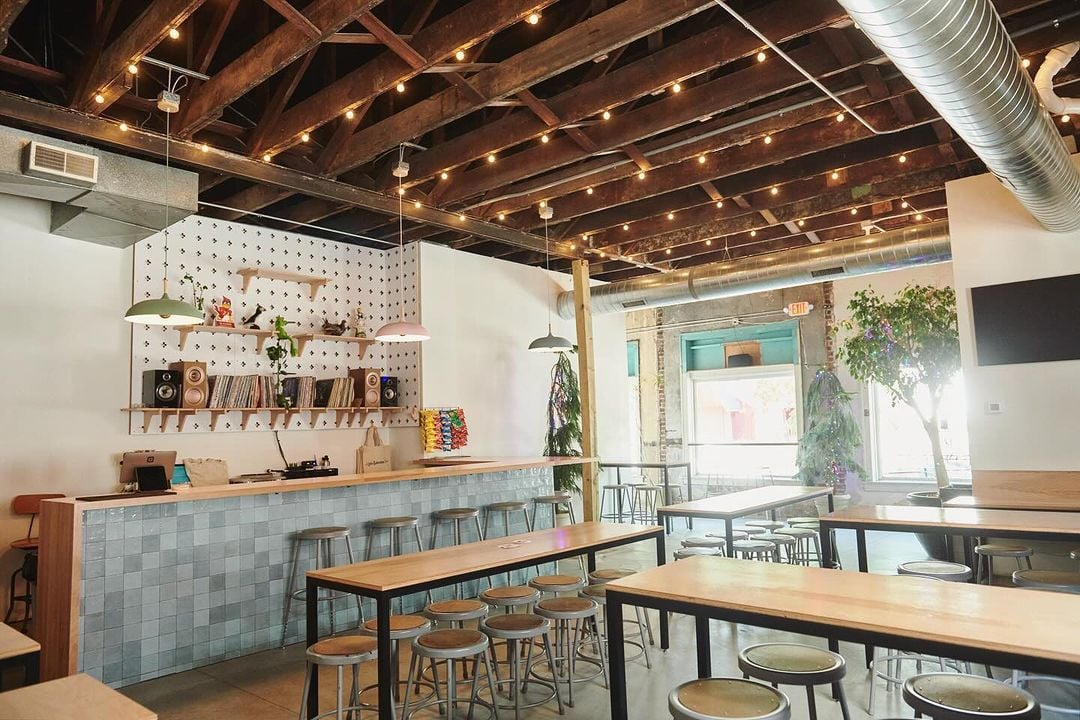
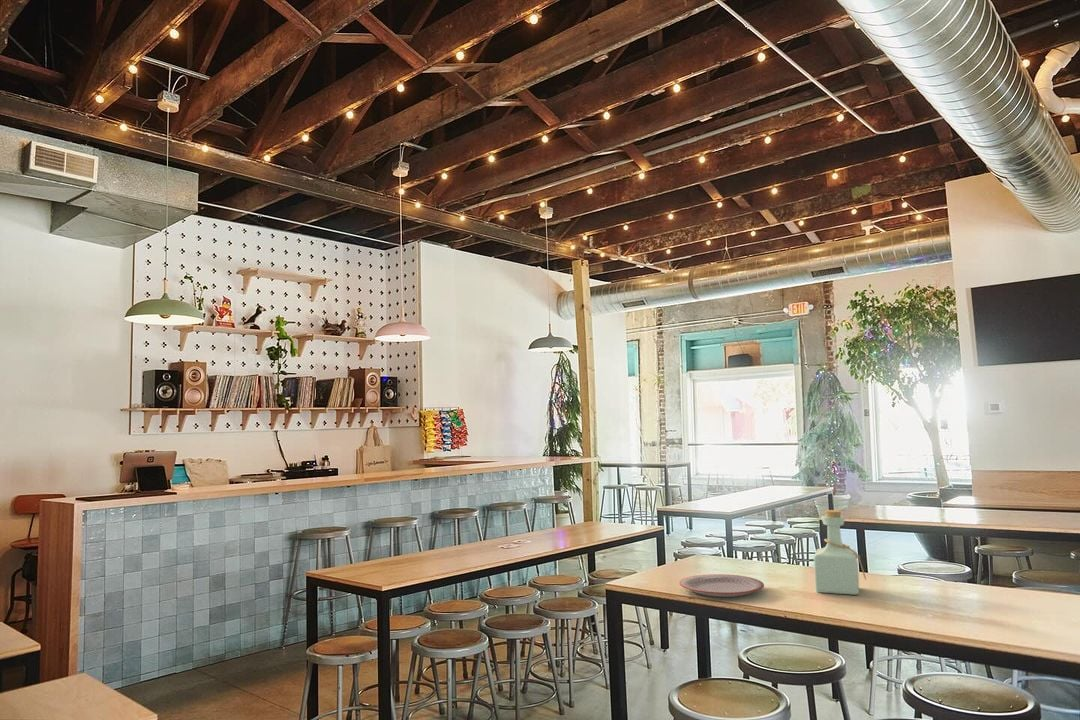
+ bottle (838, 550)
+ plate (721, 586)
